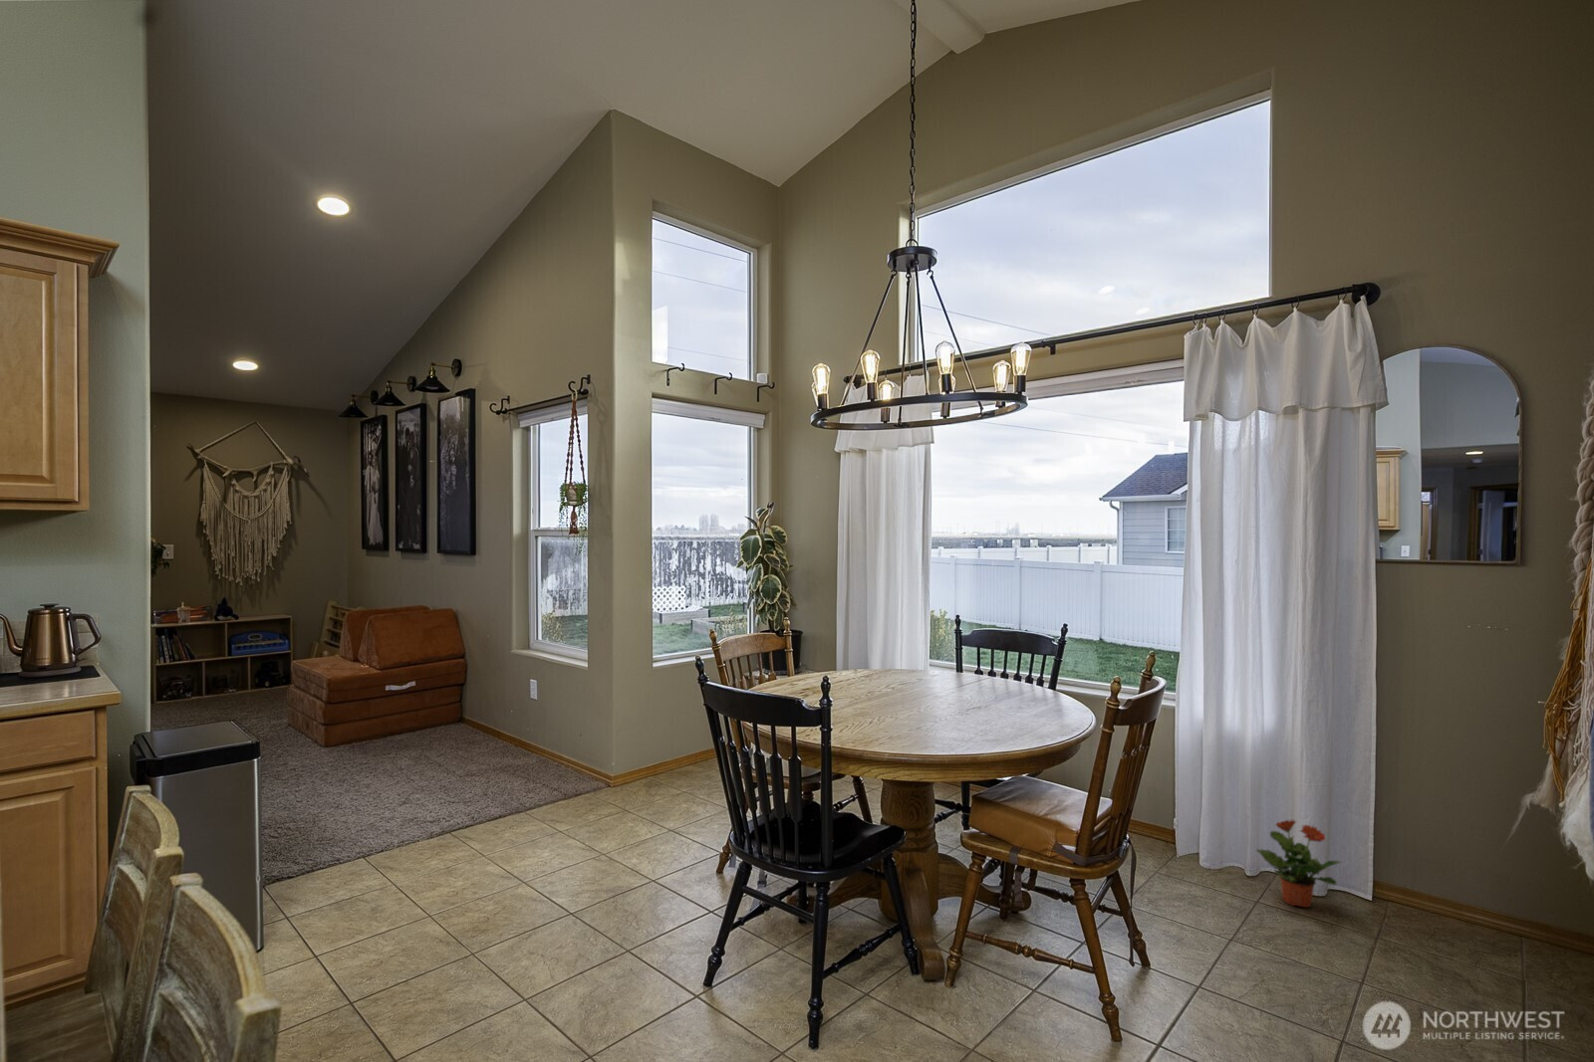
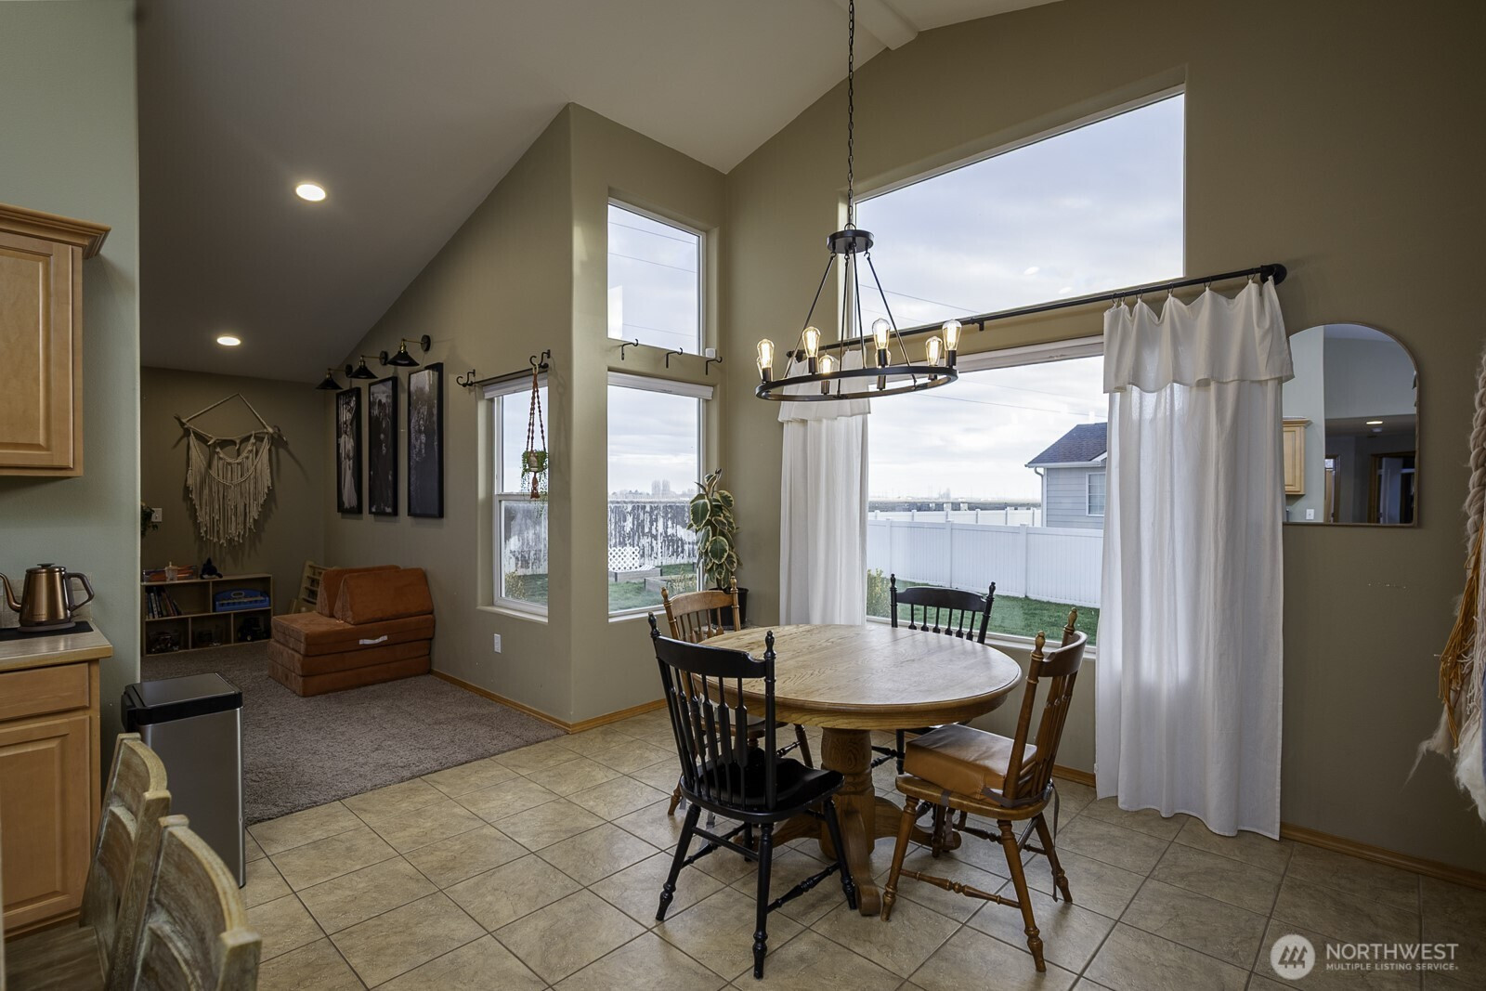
- potted plant (1297, 861)
